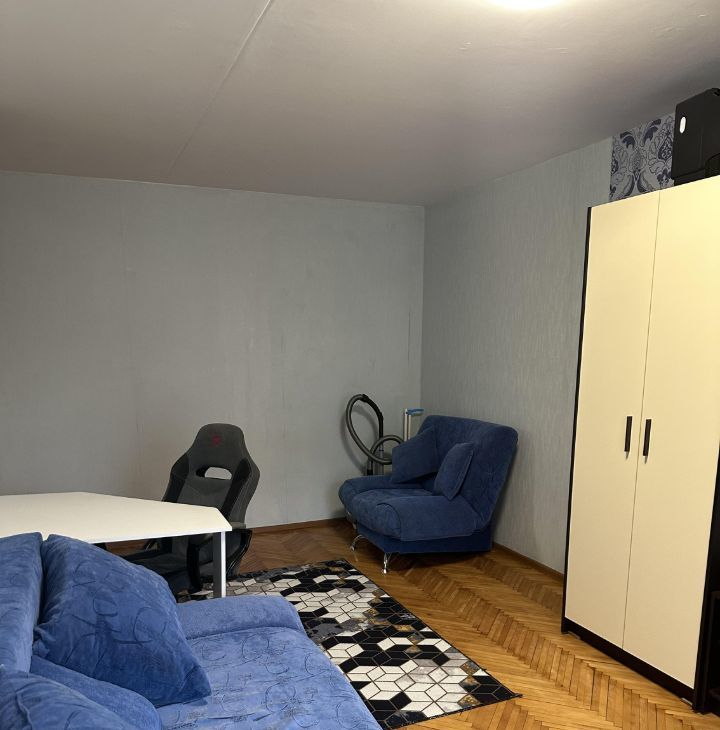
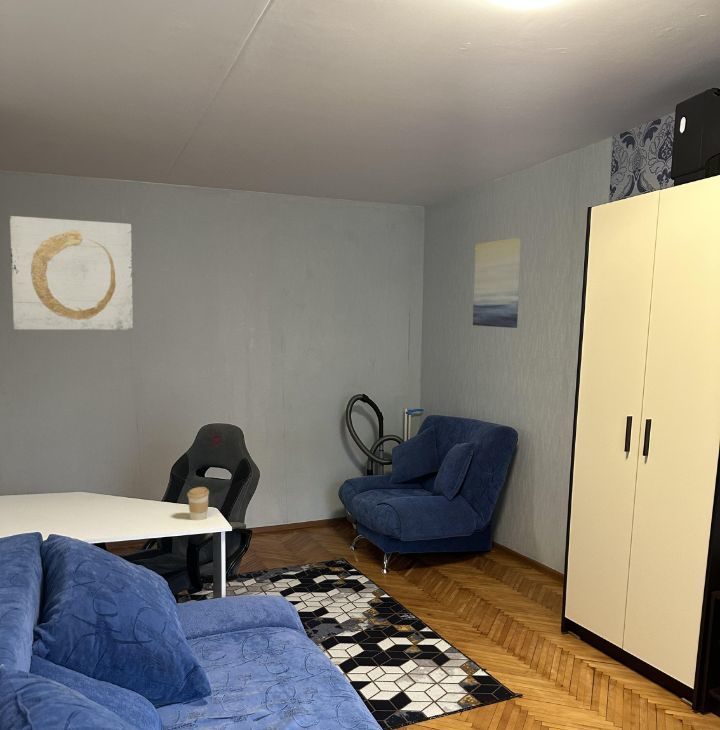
+ coffee cup (198, 503)
+ wall art (495, 284)
+ wall art (74, 275)
